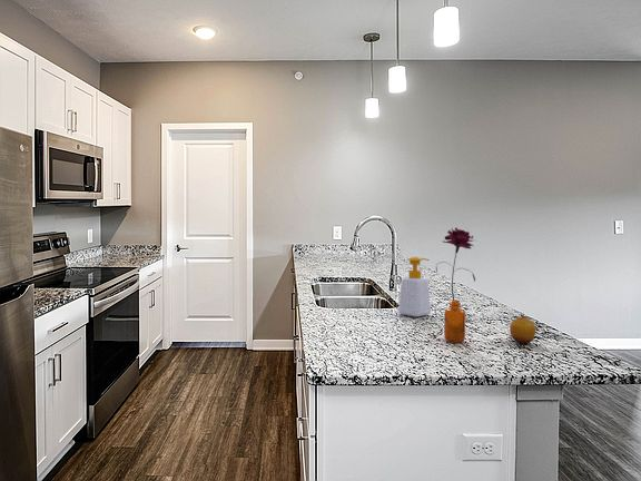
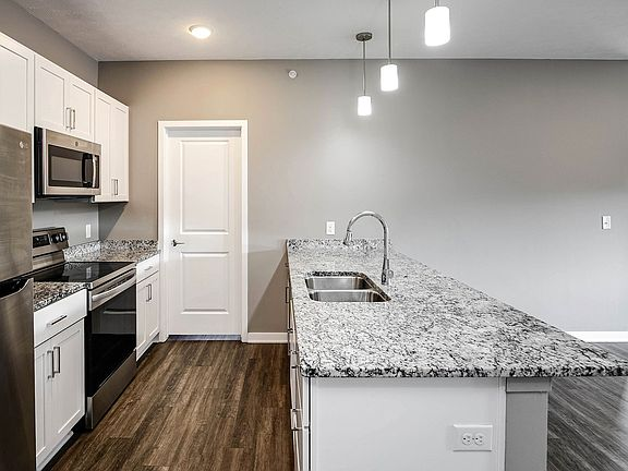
- flower (452, 284)
- fruit (522, 330)
- soap bottle (417, 285)
